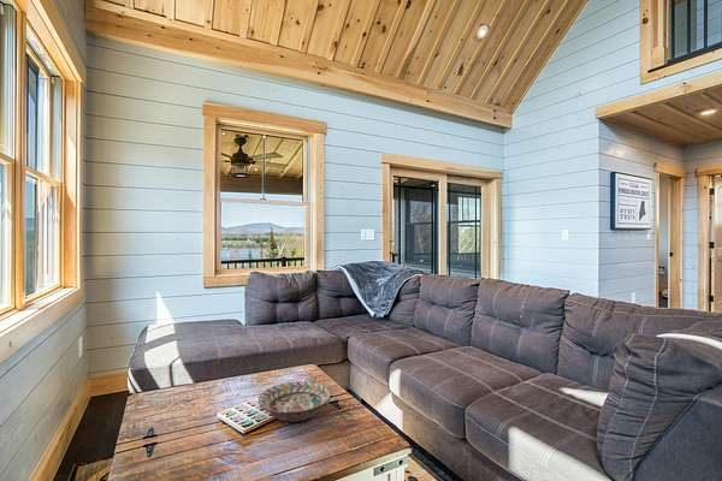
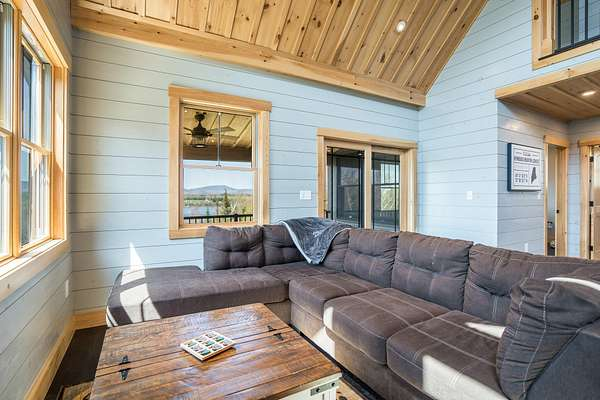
- decorative bowl (295, 404)
